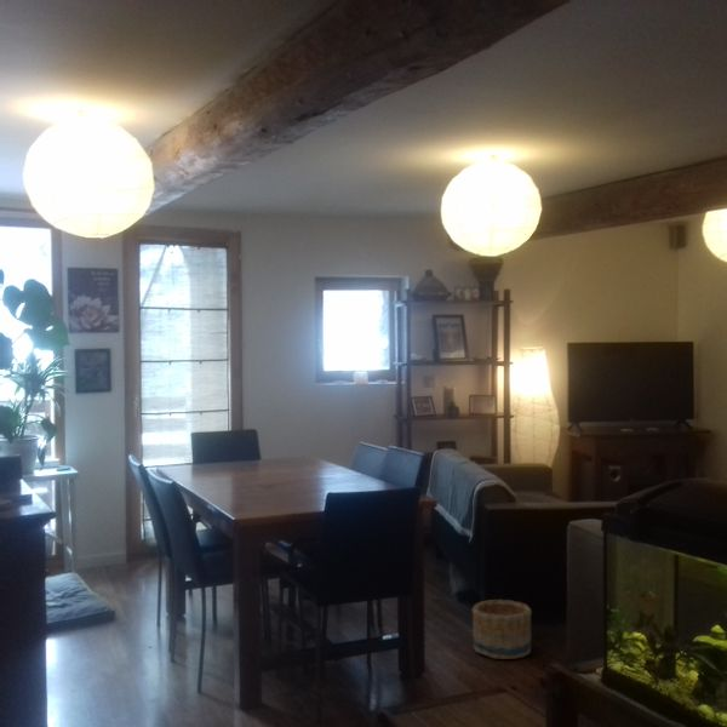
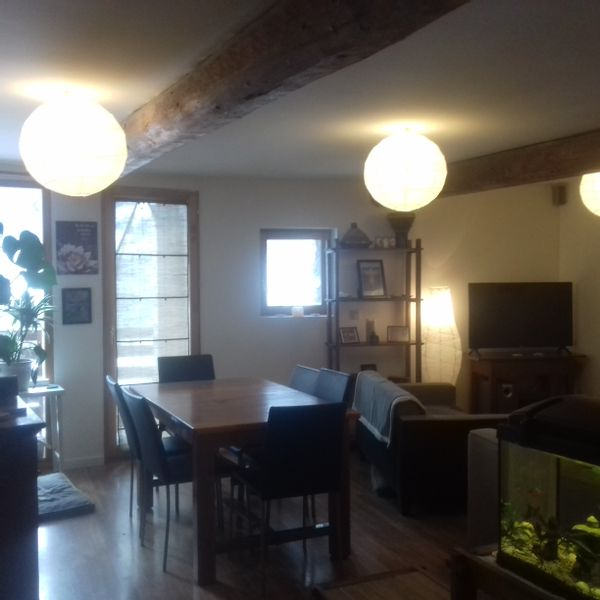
- basket (502, 628)
